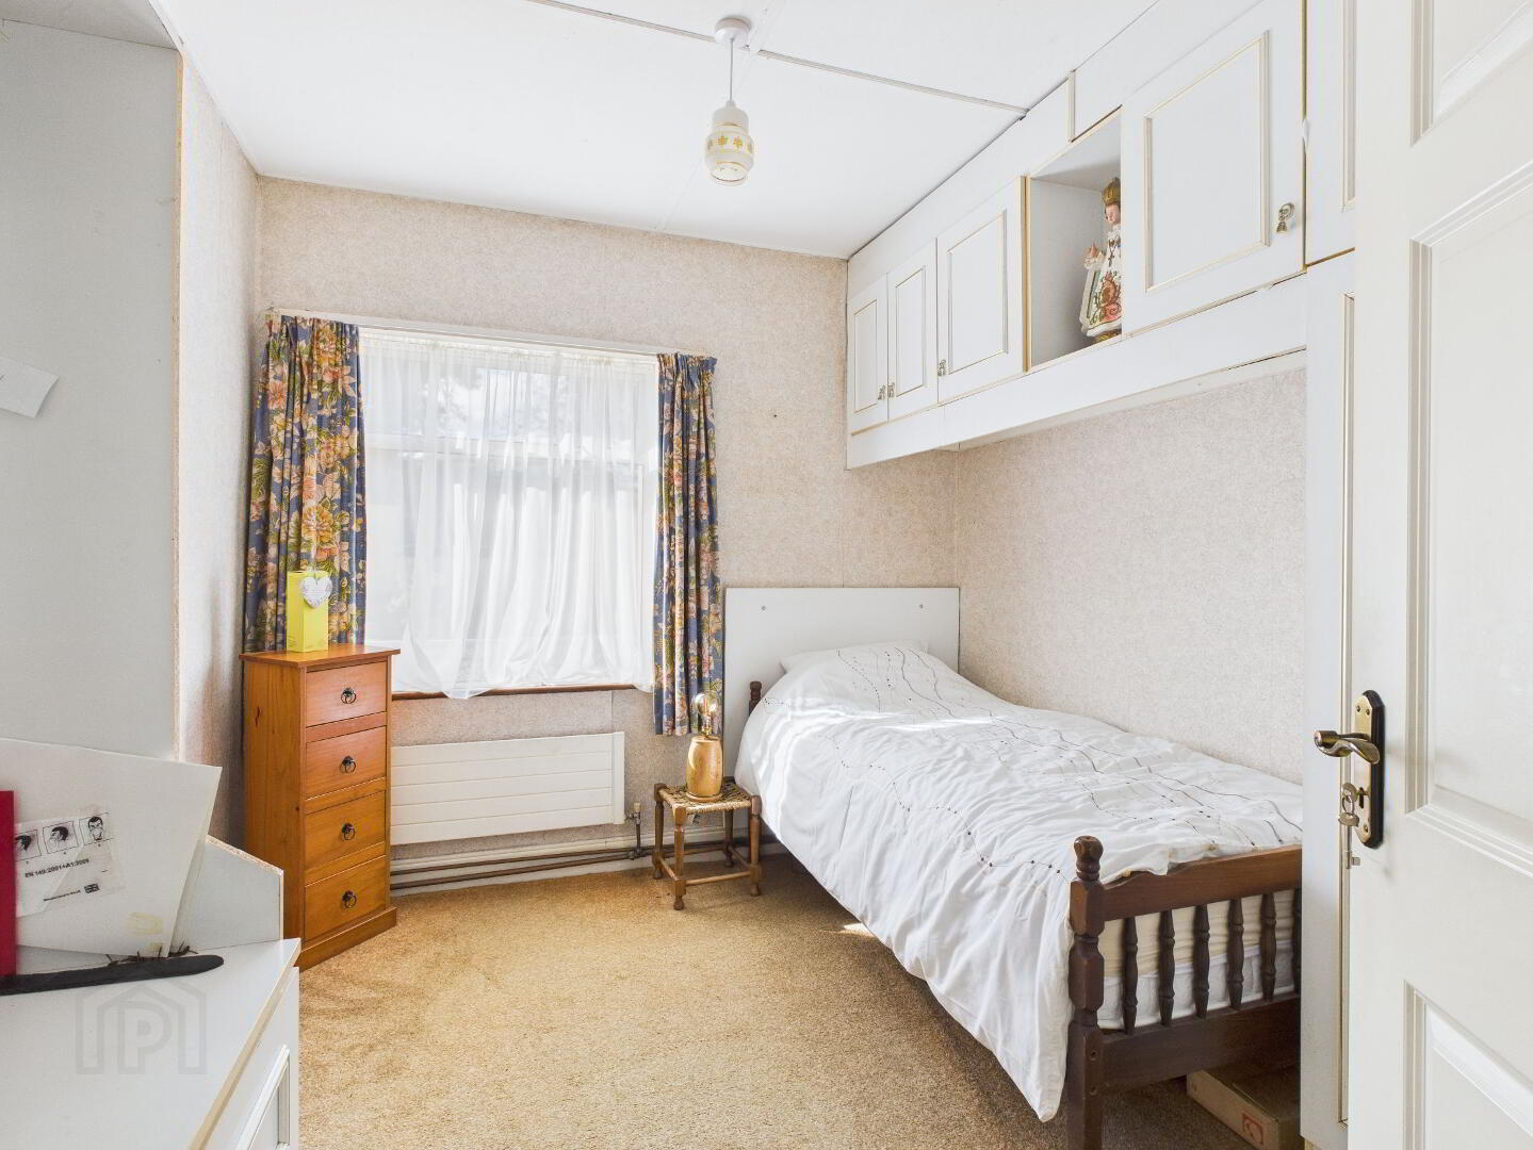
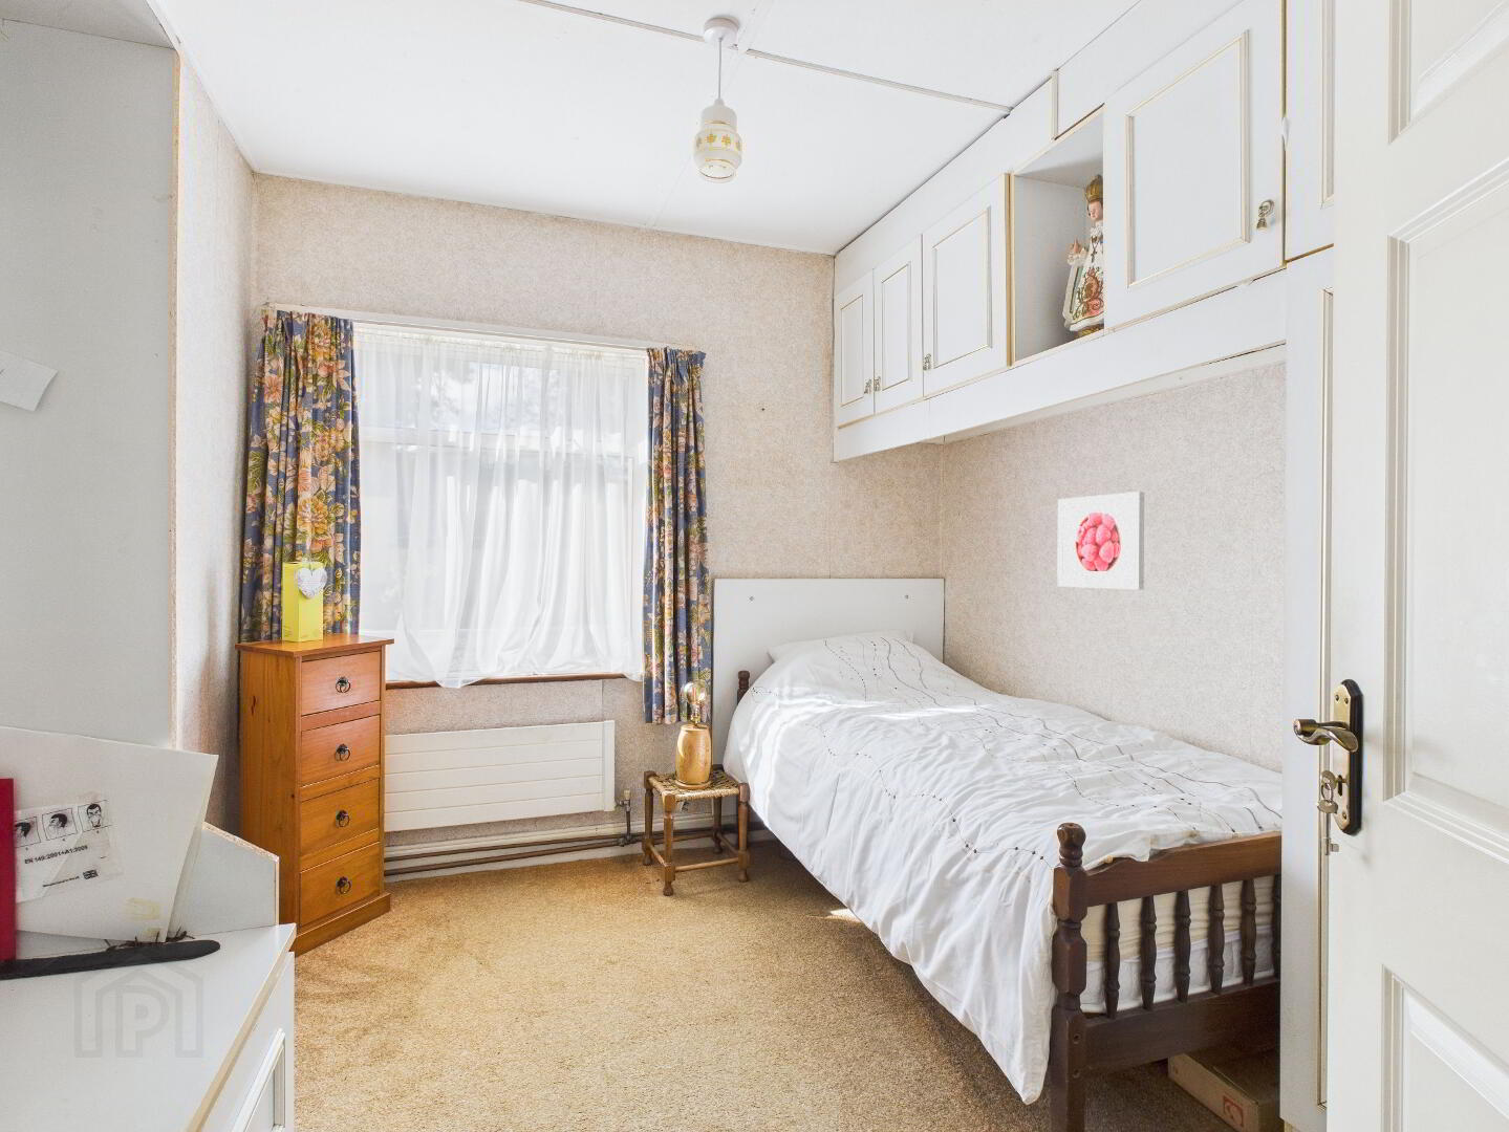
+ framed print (1098, 541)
